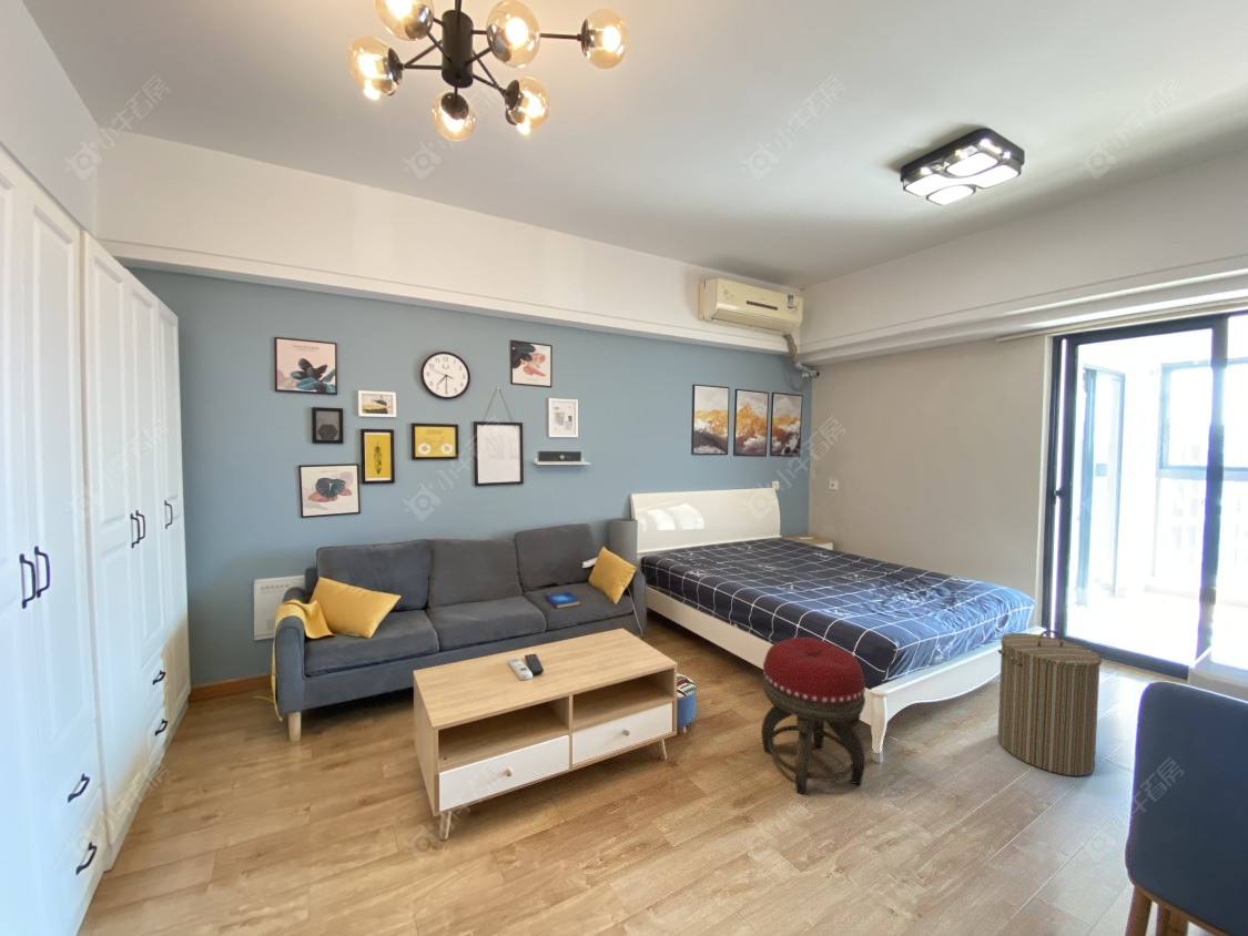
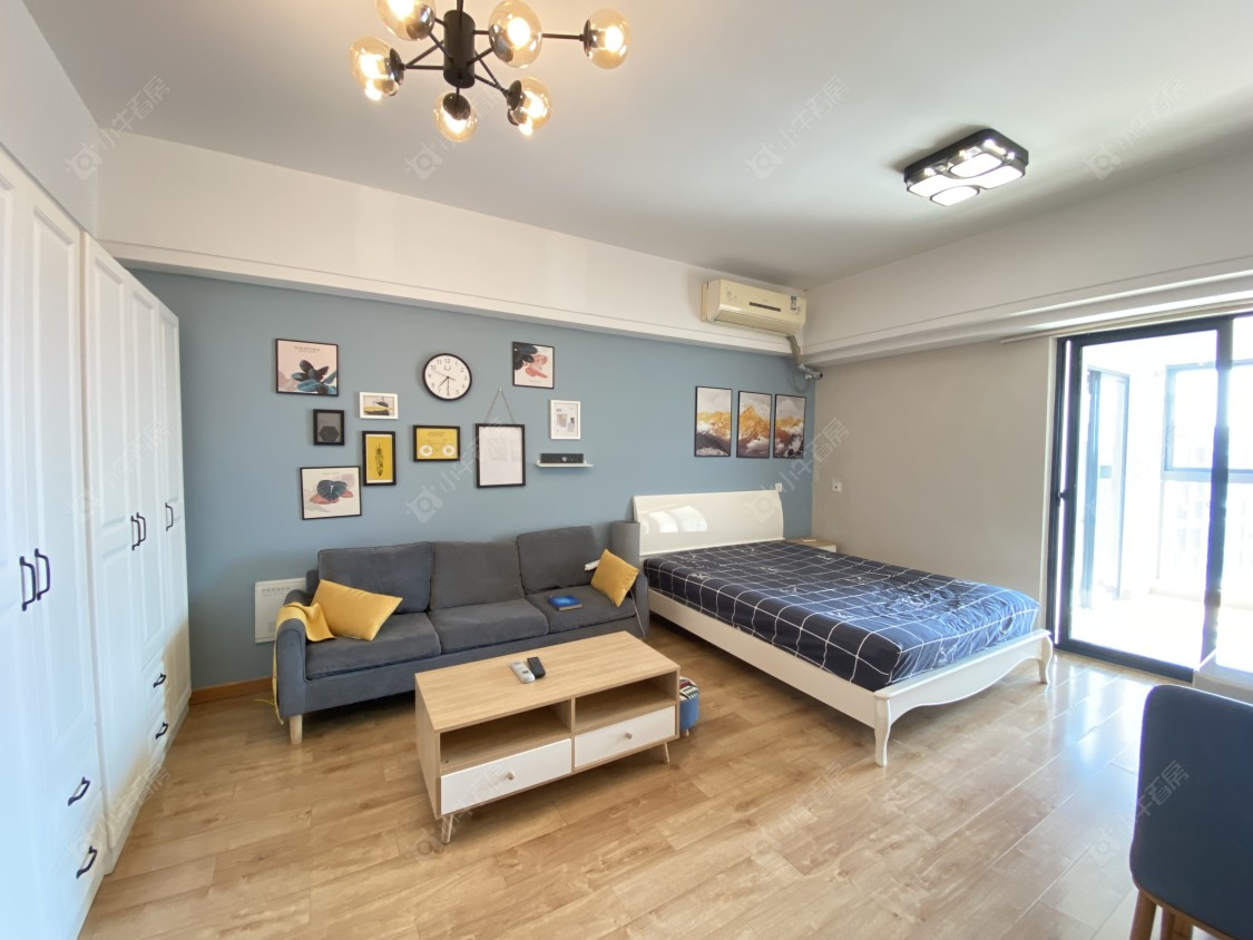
- laundry hamper (1046, 691)
- footstool (811, 708)
